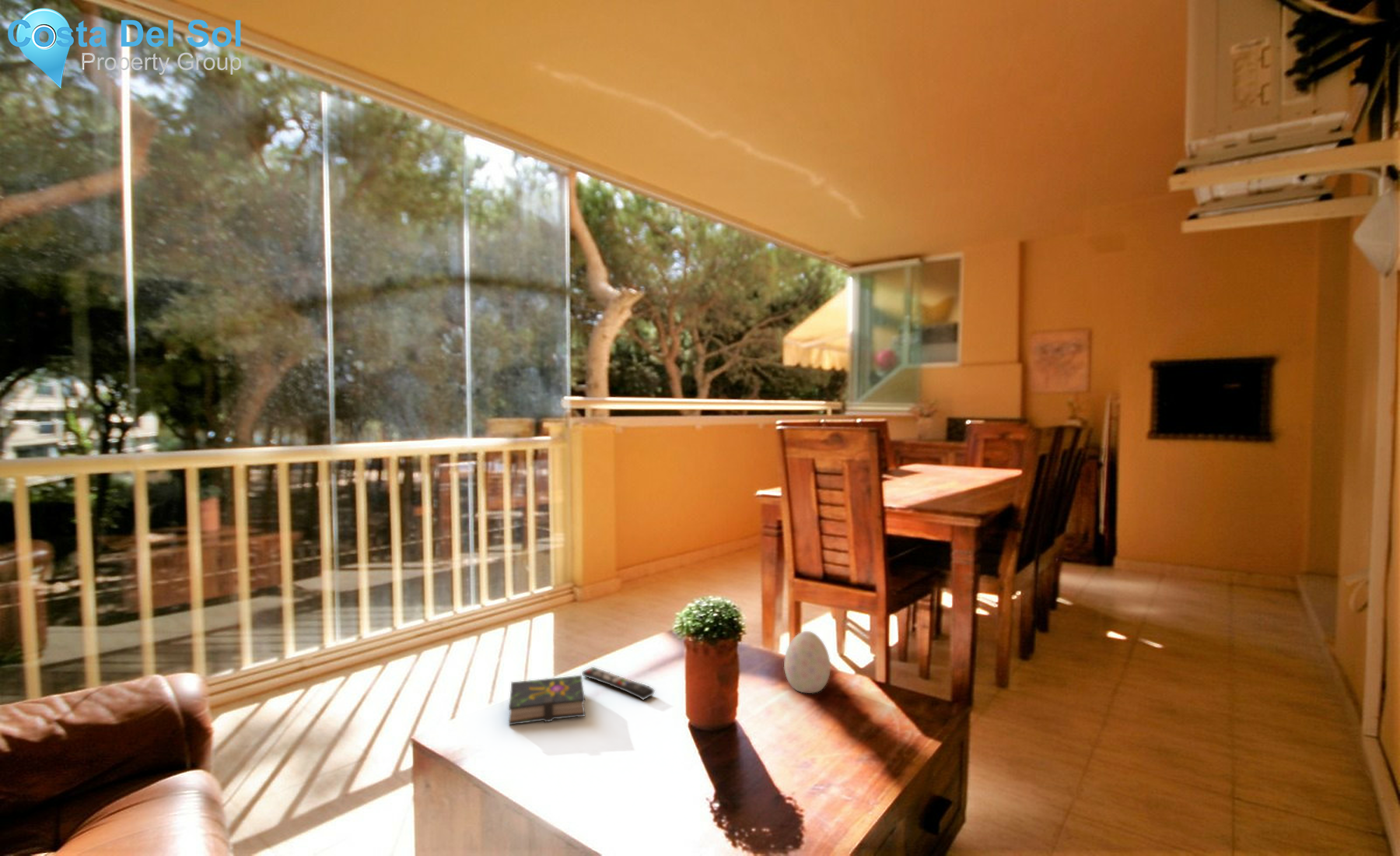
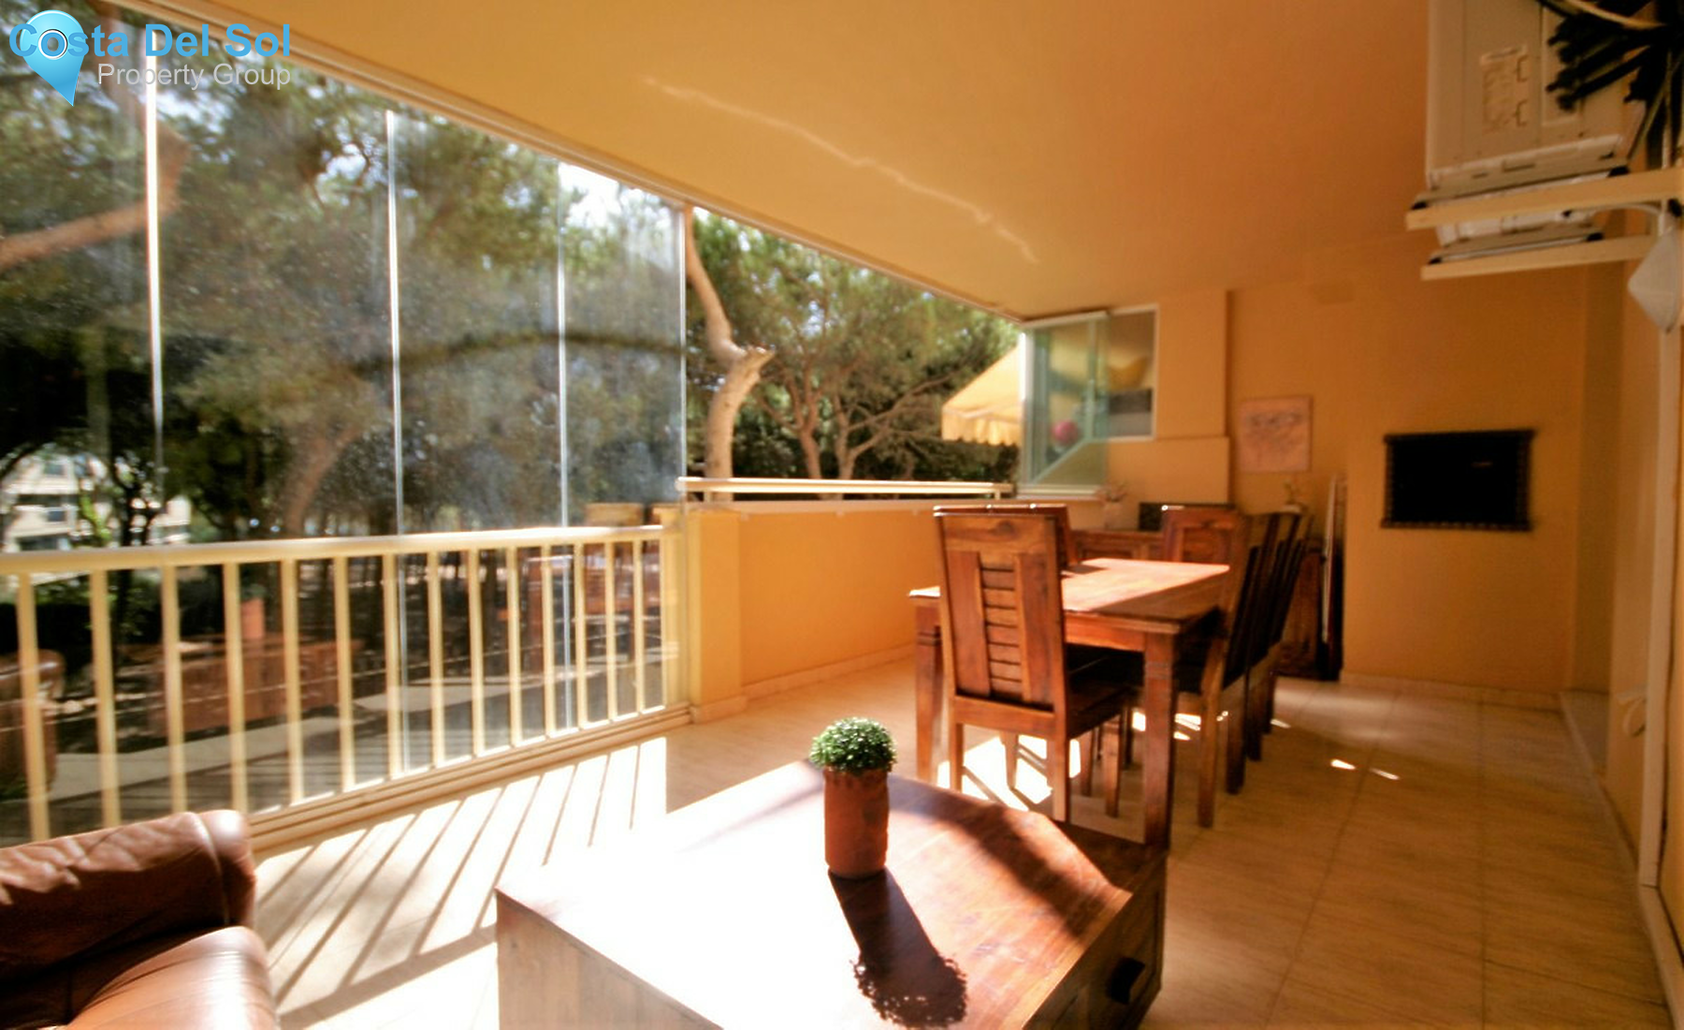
- book (547, 697)
- decorative egg (807, 659)
- remote control (617, 682)
